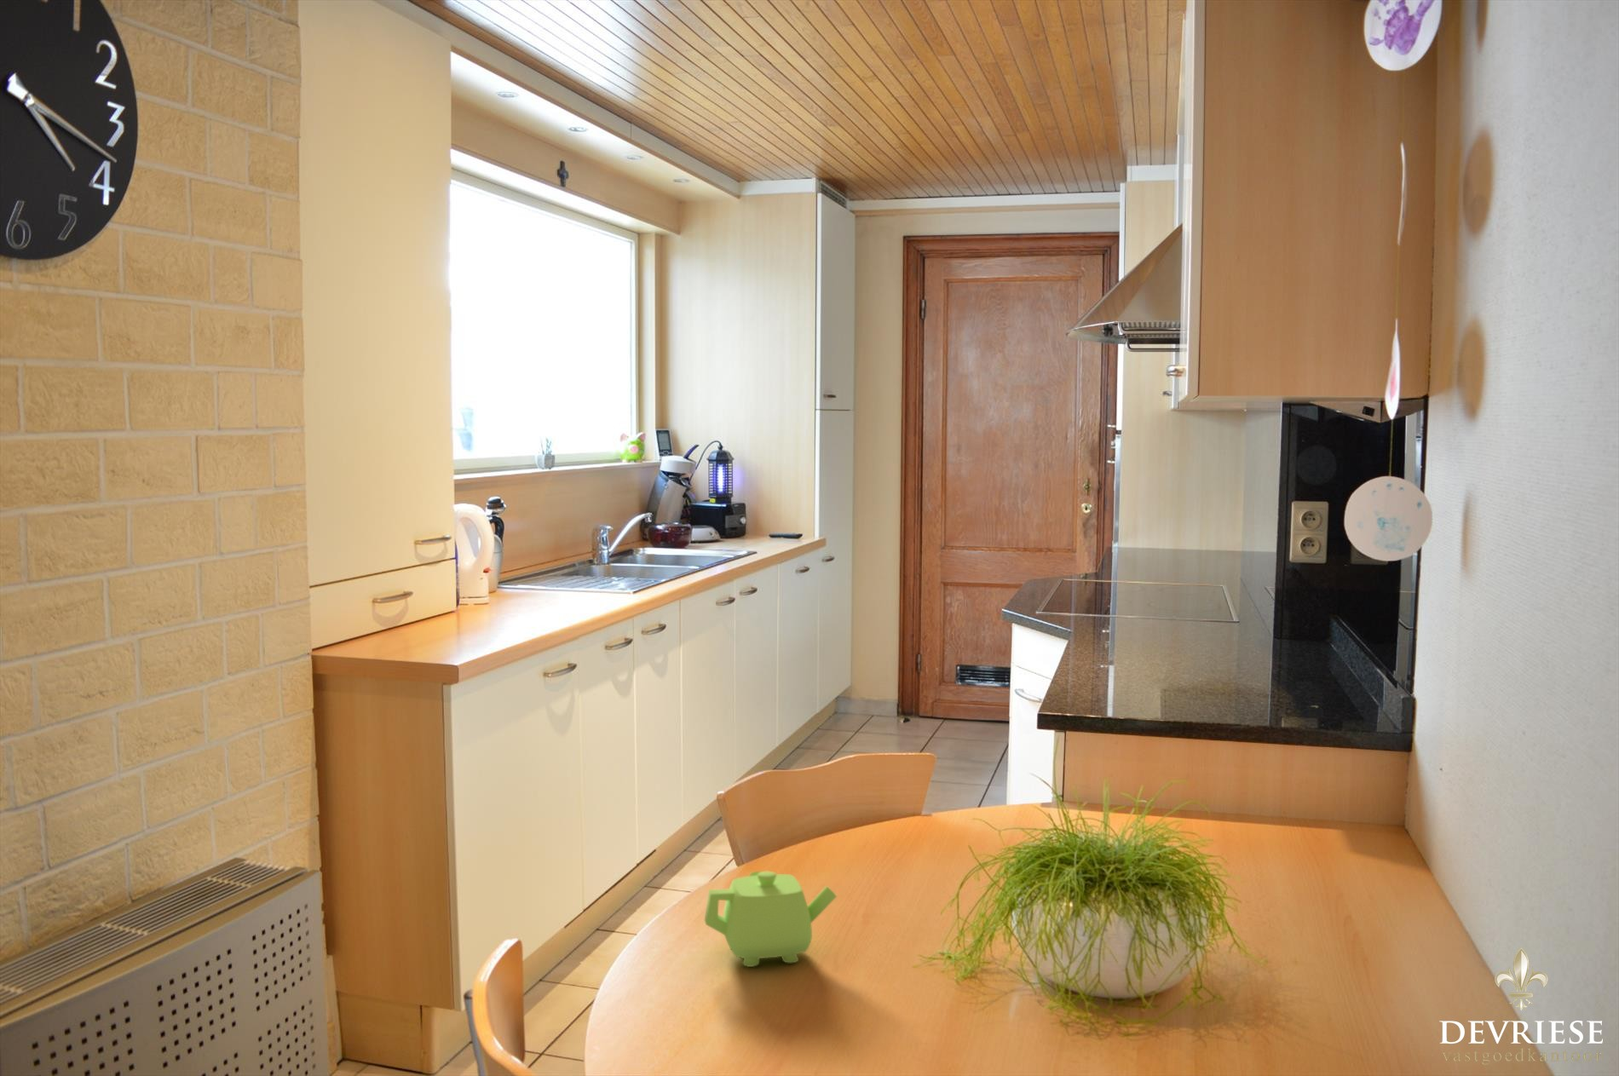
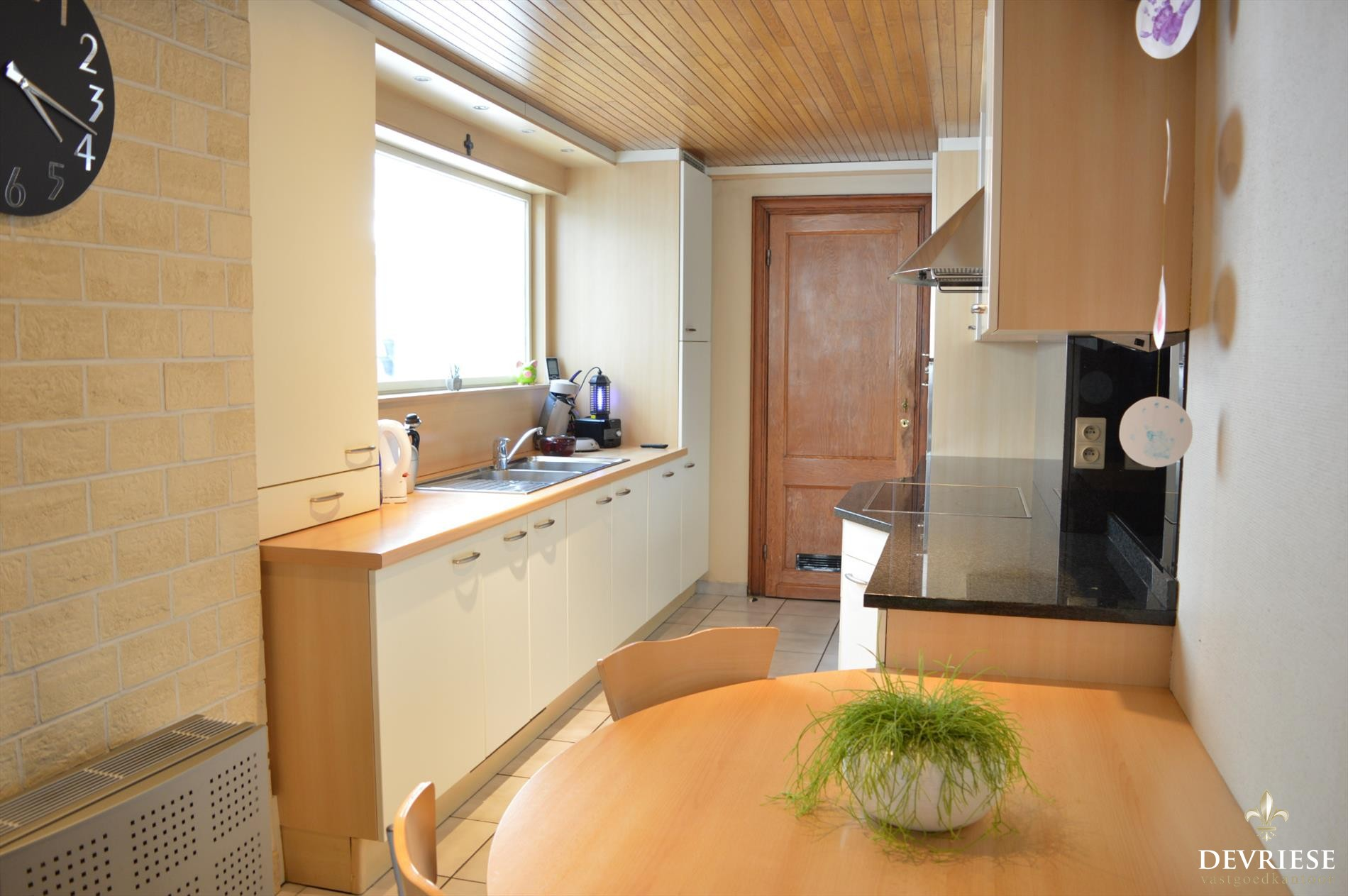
- teapot (769, 908)
